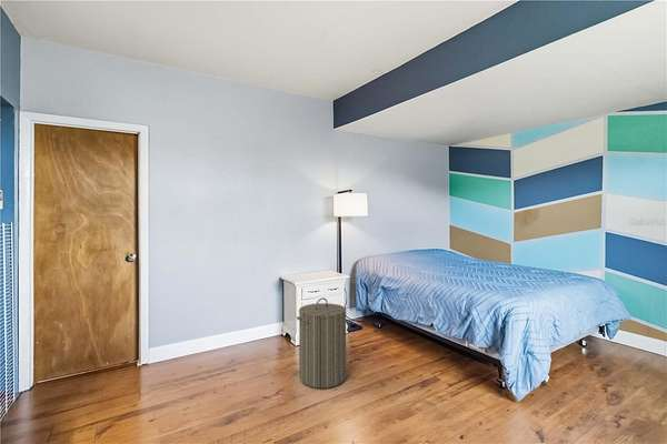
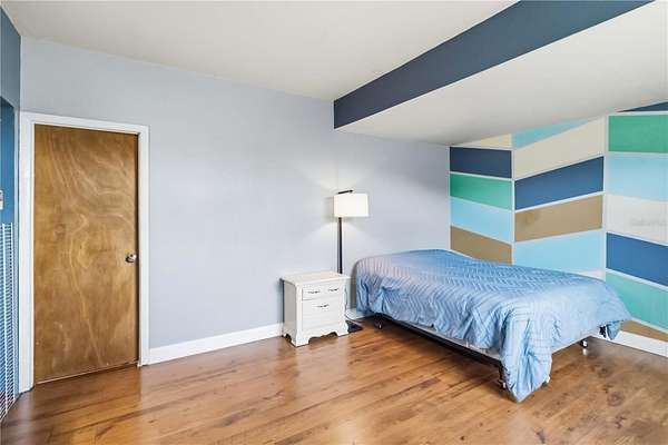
- laundry hamper (322, 337)
